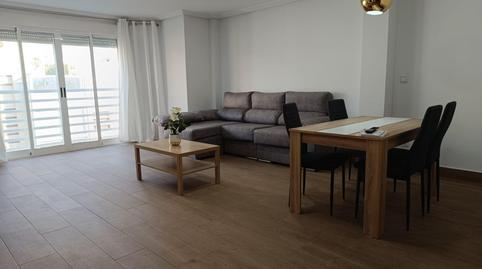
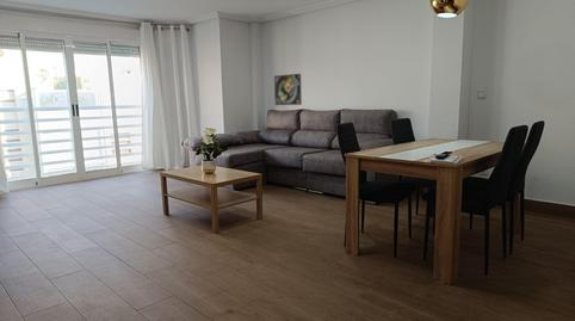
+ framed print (288, 89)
